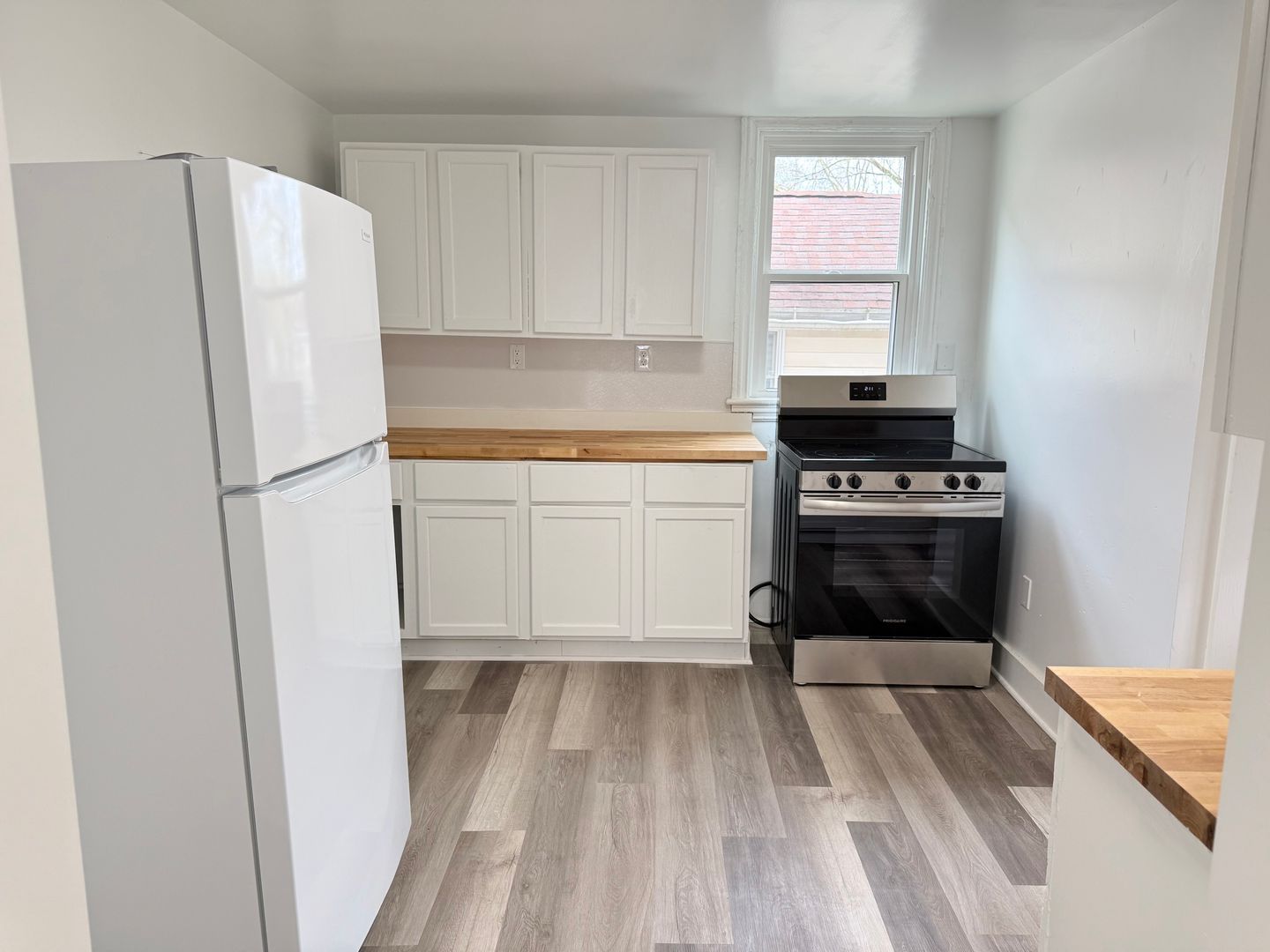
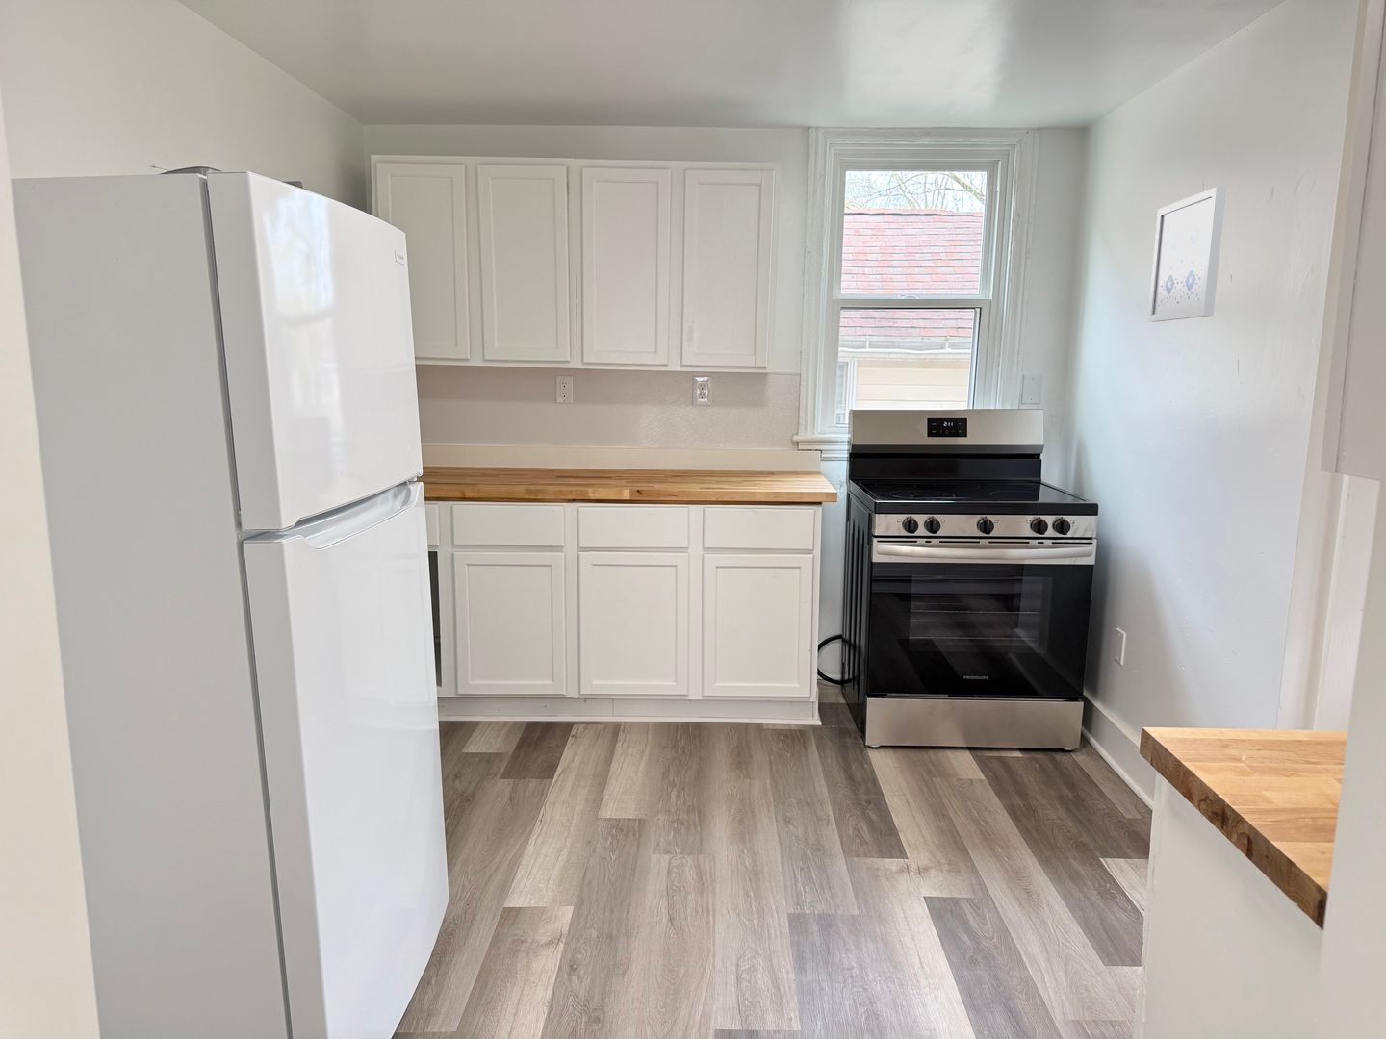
+ wall art (1184, 259)
